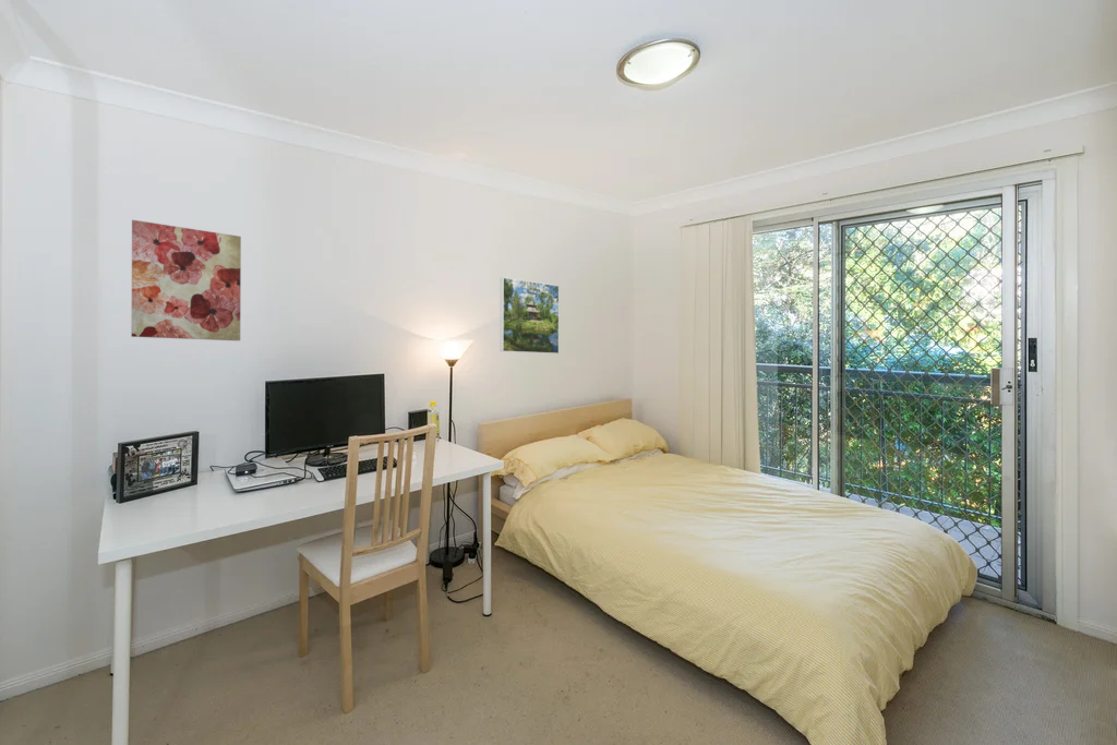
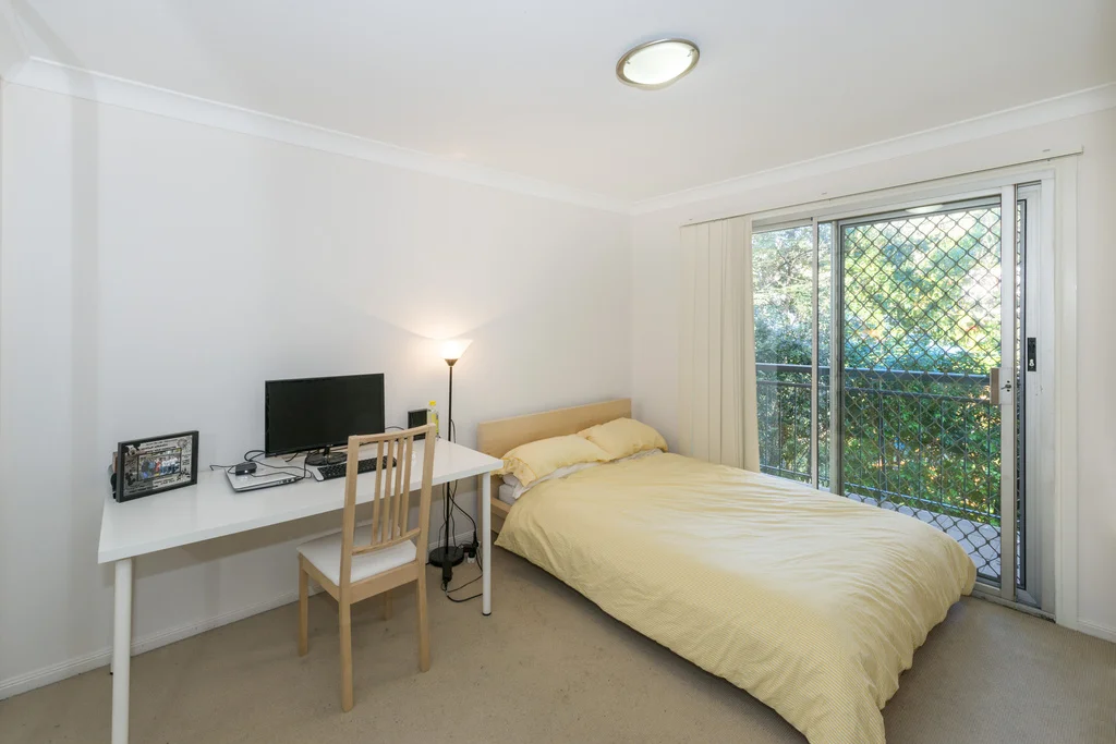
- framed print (530, 316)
- wall art (189, 284)
